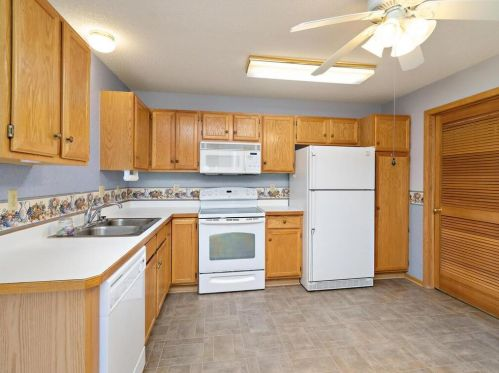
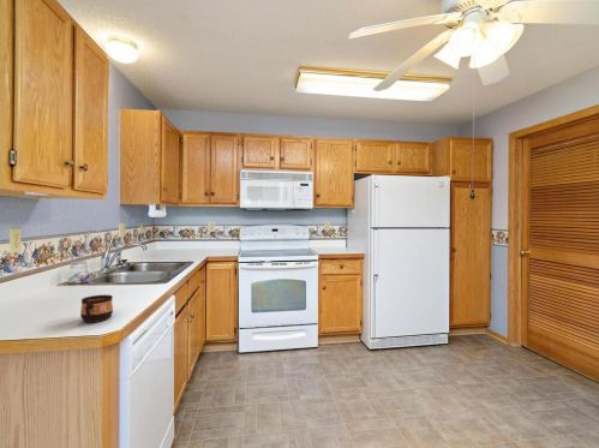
+ cup (95, 309)
